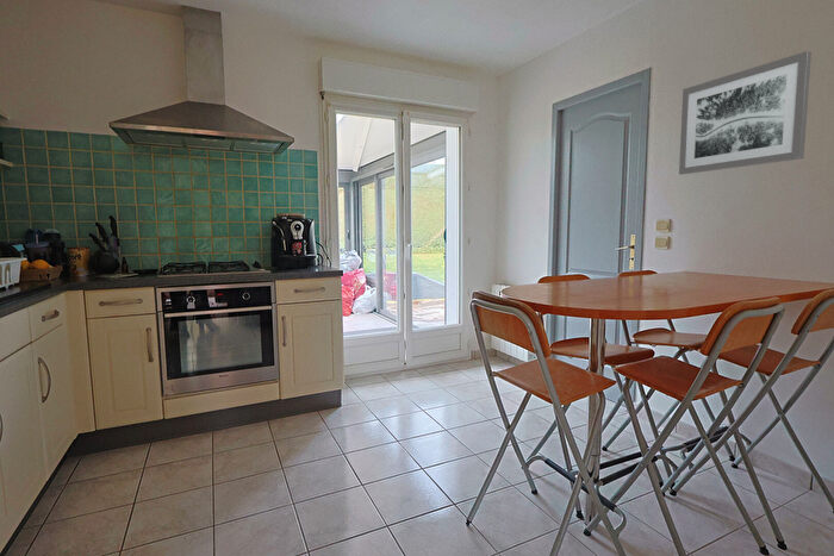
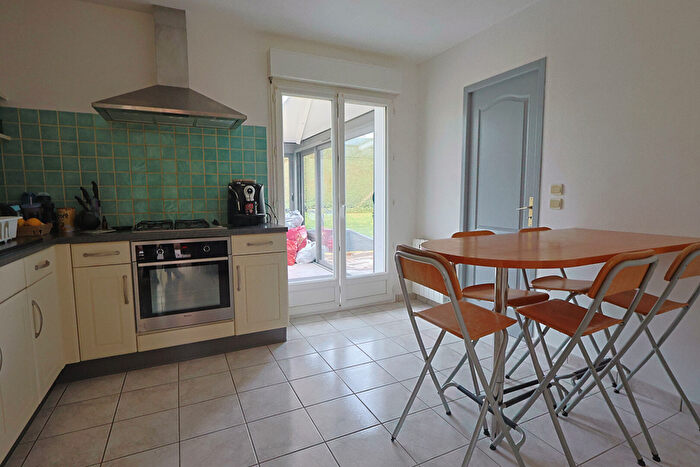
- wall art (736, 120)
